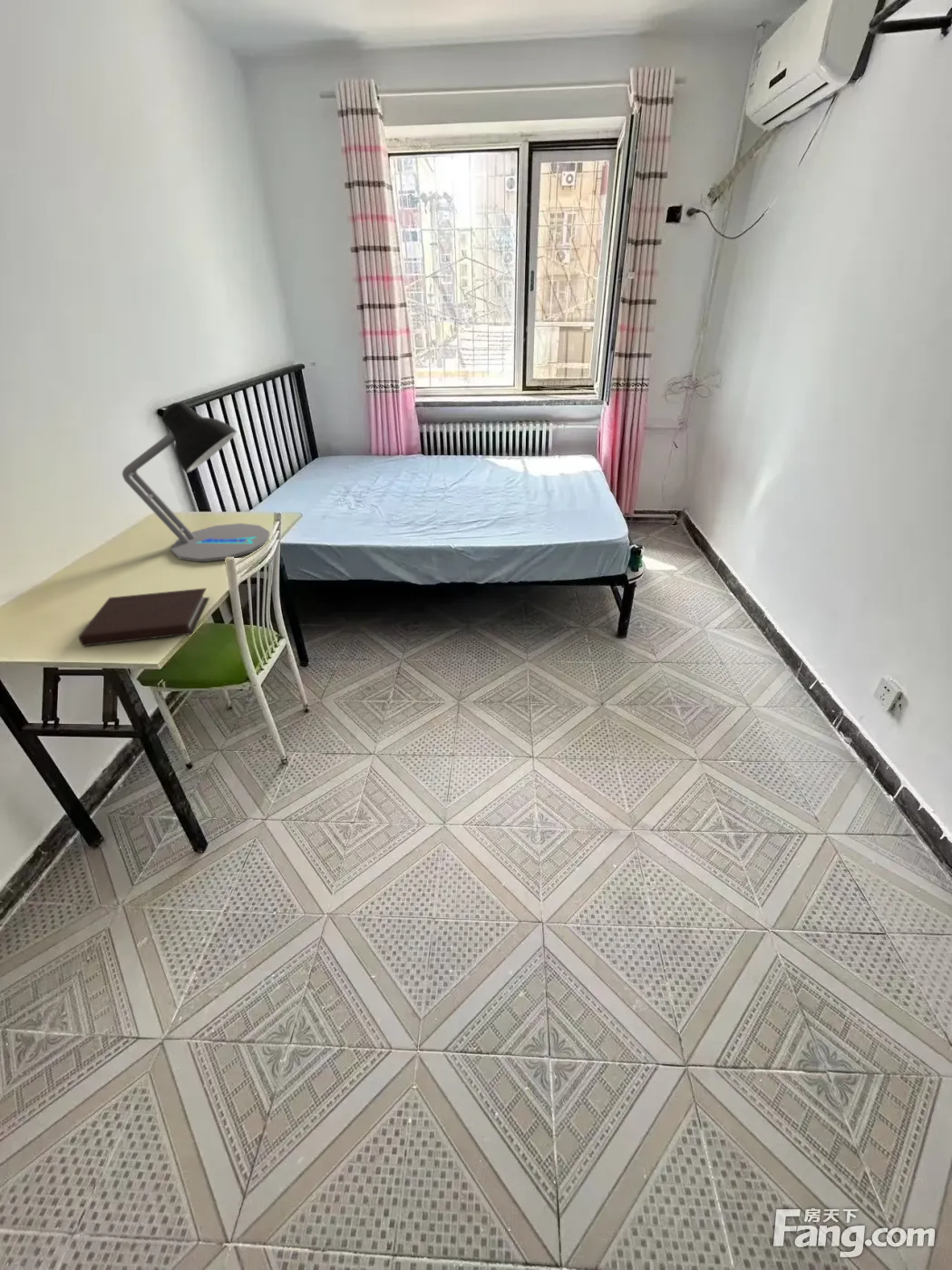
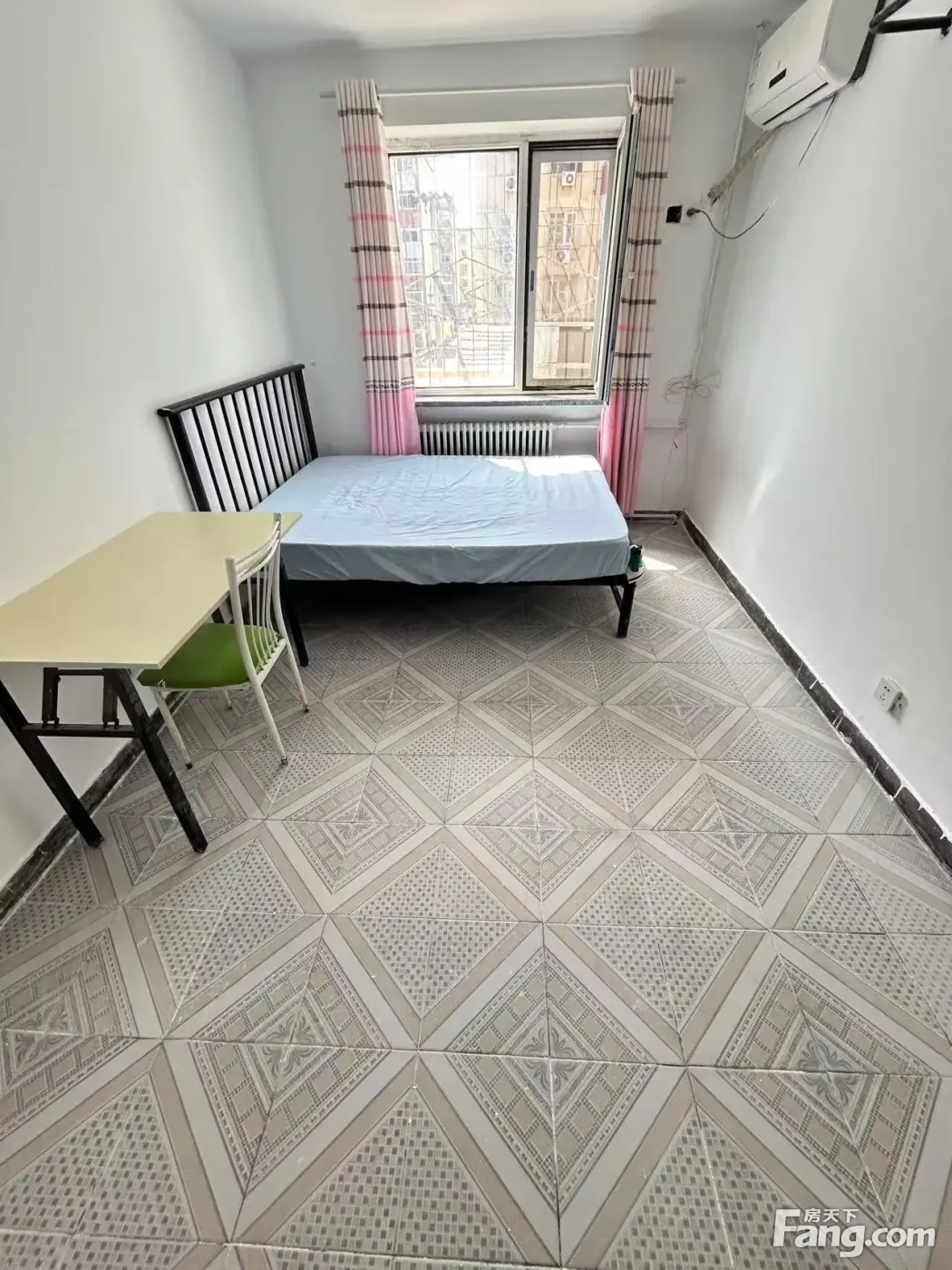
- notebook (149, 615)
- desk lamp (188, 472)
